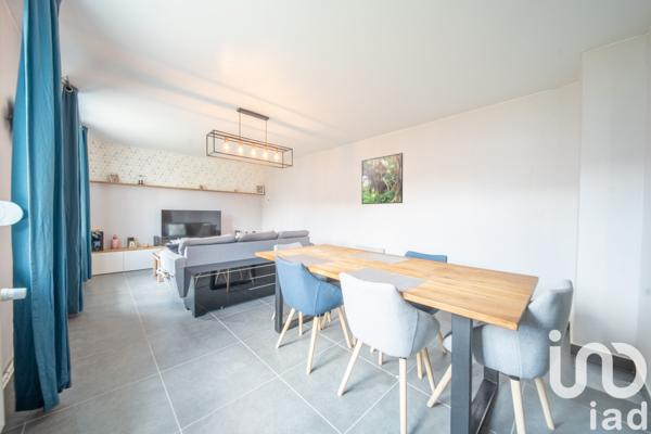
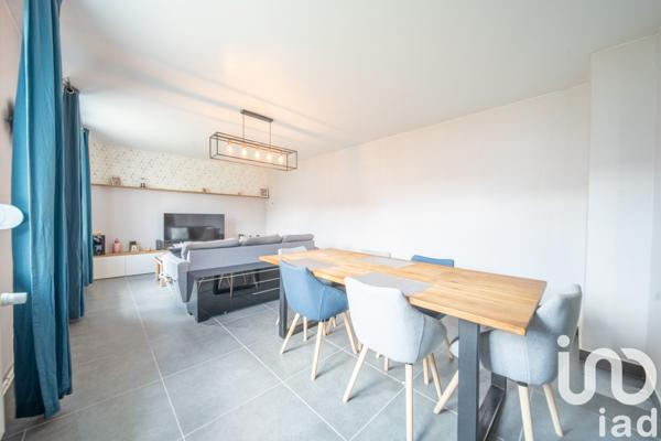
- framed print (381, 180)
